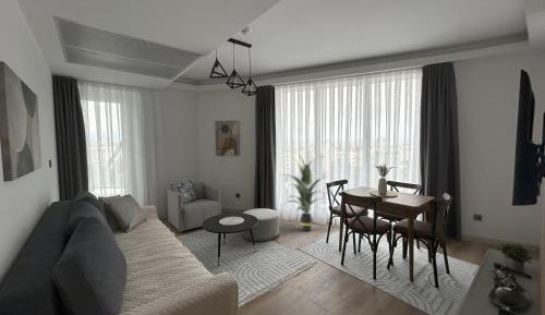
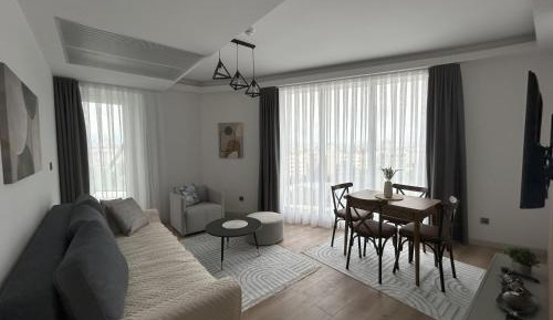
- indoor plant (303, 191)
